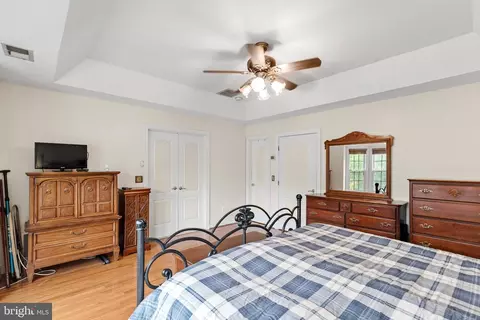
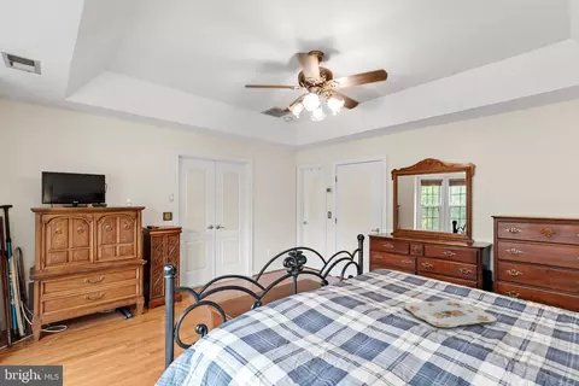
+ serving tray (448, 312)
